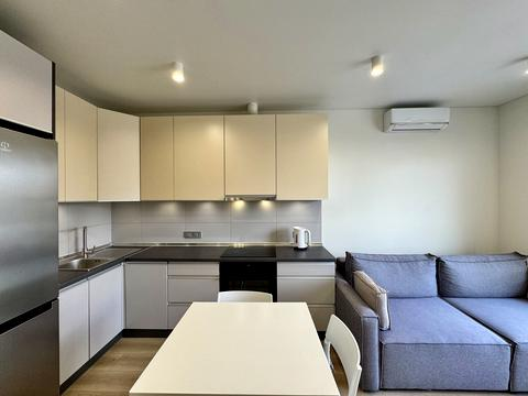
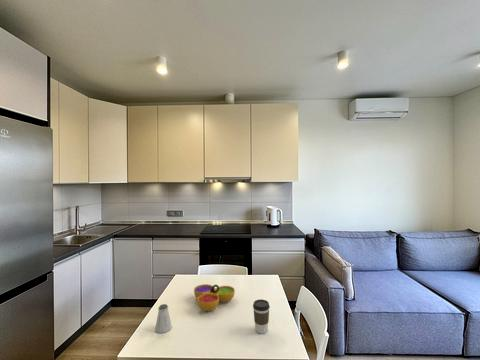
+ saltshaker (163, 316)
+ coffee cup (261, 316)
+ decorative bowl (211, 294)
